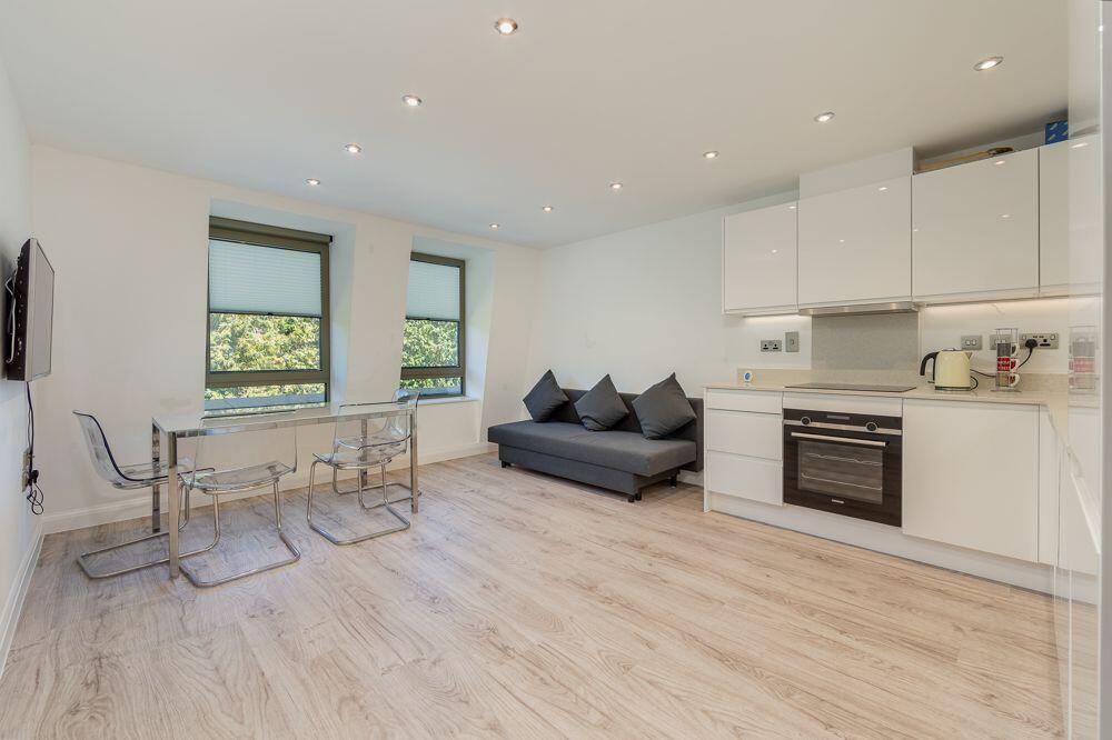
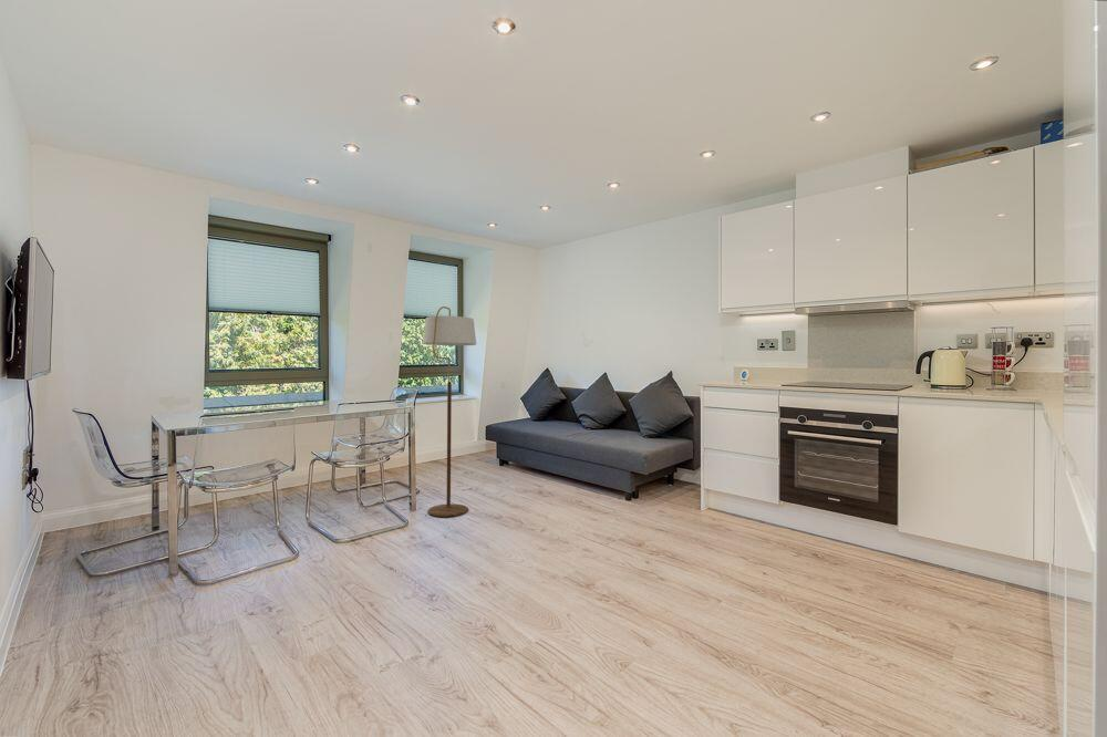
+ floor lamp (447, 409)
